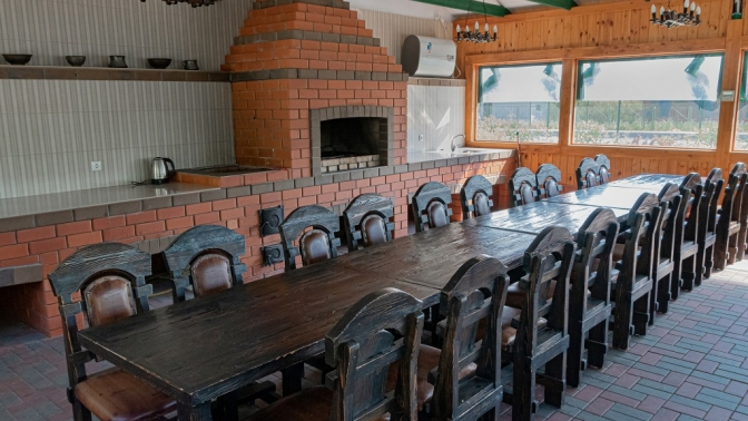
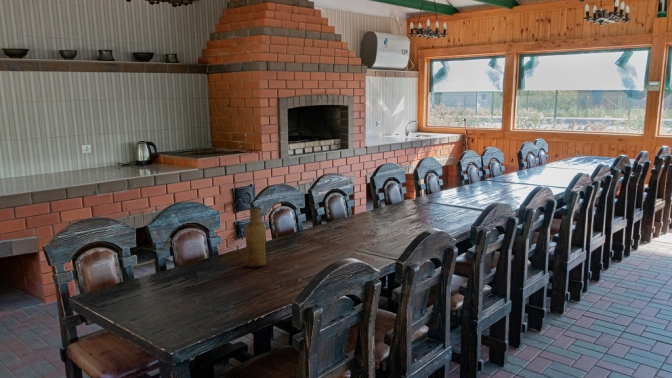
+ vase (255, 236)
